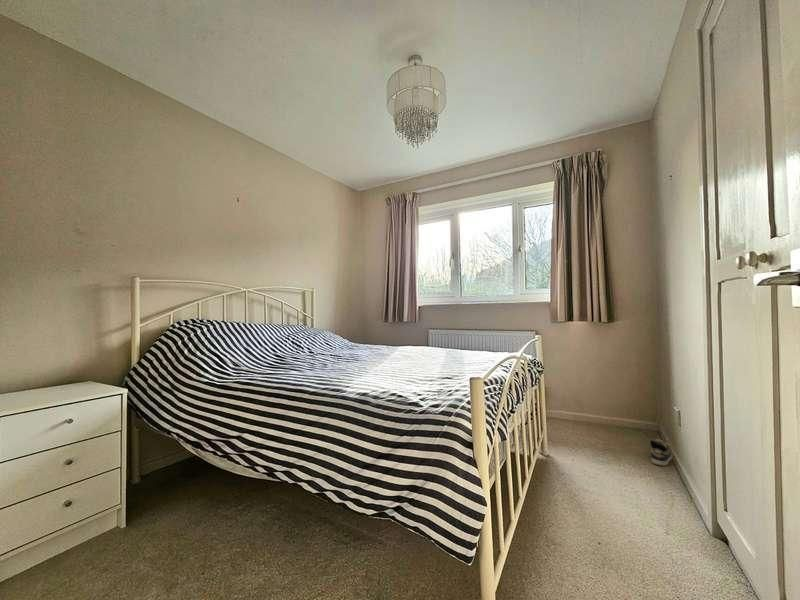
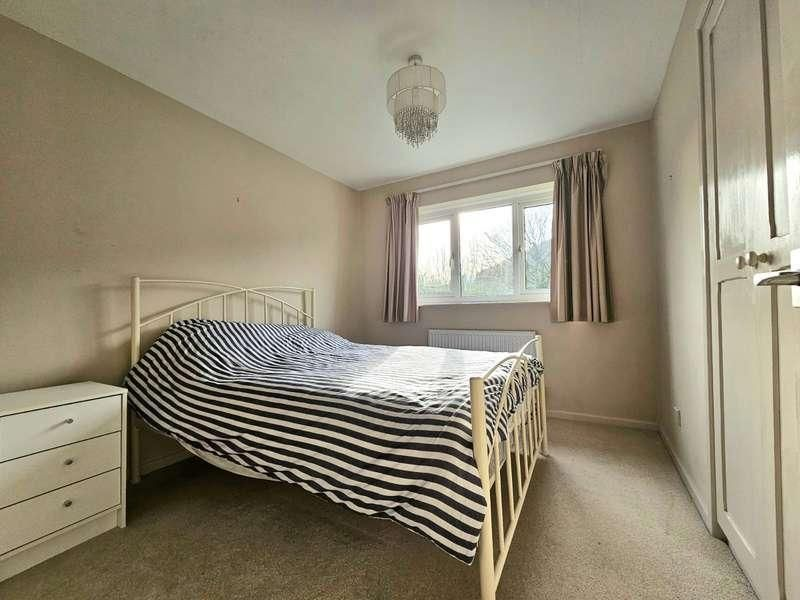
- shoe (661, 448)
